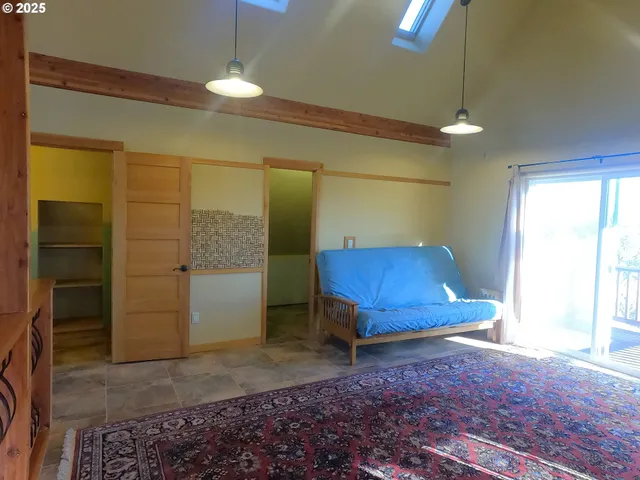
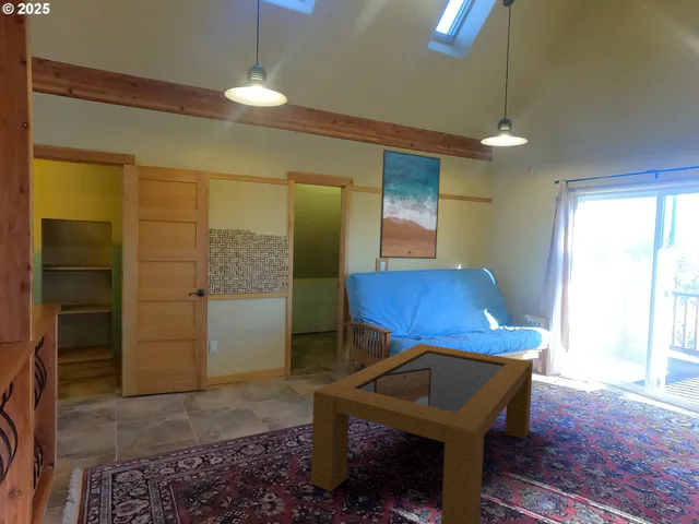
+ coffee table (437, 414)
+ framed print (411, 206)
